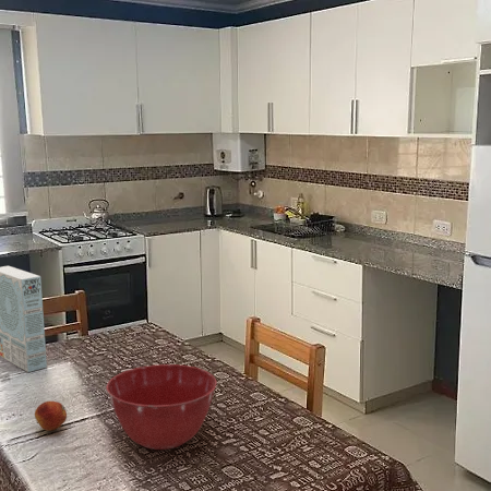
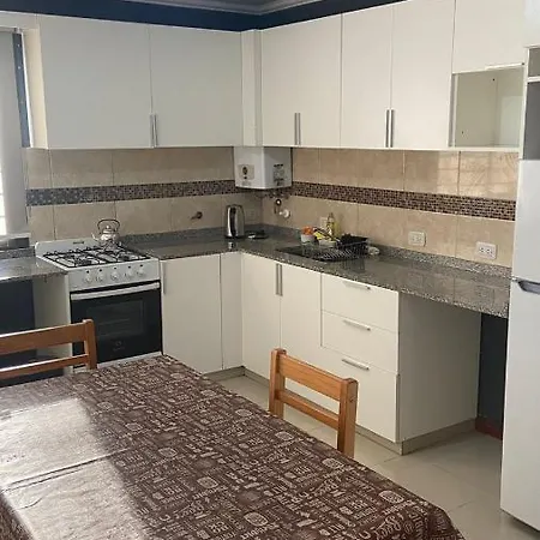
- cereal box (17, 316)
- fruit (50, 416)
- mixing bowl (163, 409)
